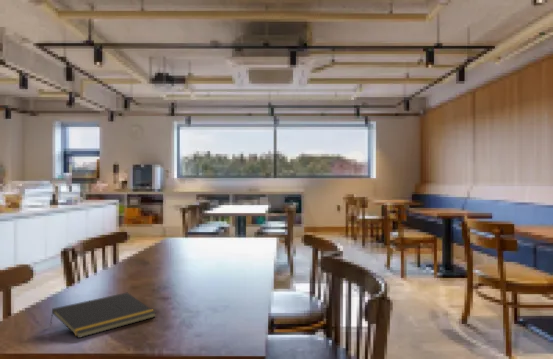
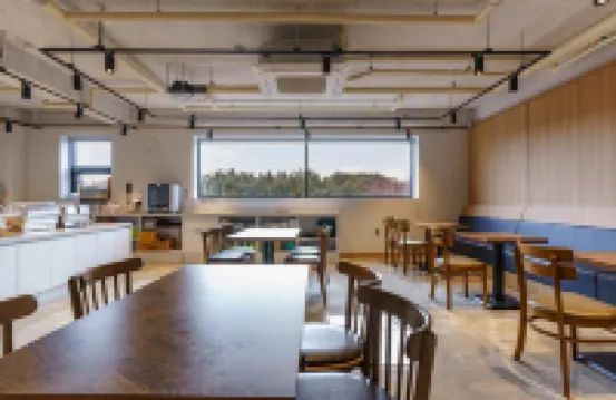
- notepad (105, 312)
